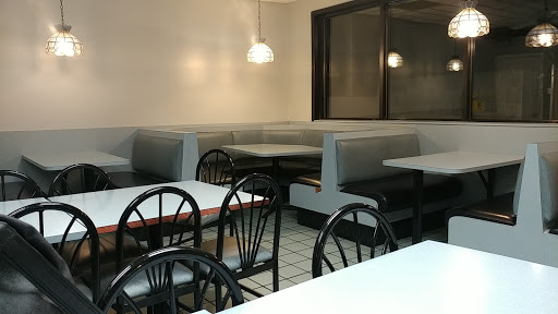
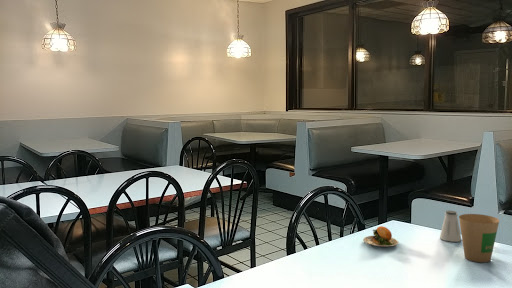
+ saltshaker (450, 225)
+ paper cup (478, 238)
+ burger (380, 235)
